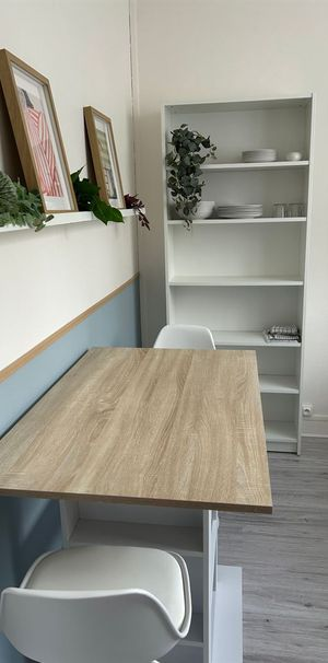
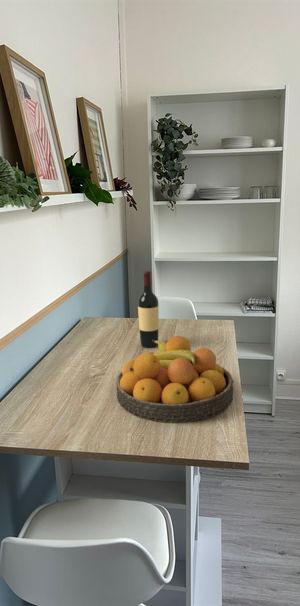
+ wine bottle (148, 309)
+ fruit bowl (174, 371)
